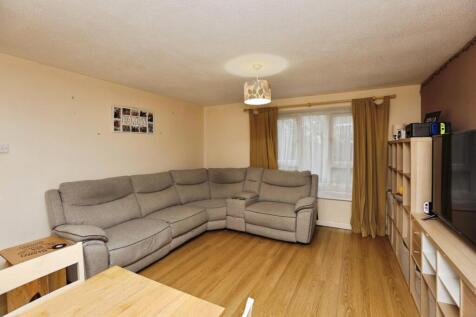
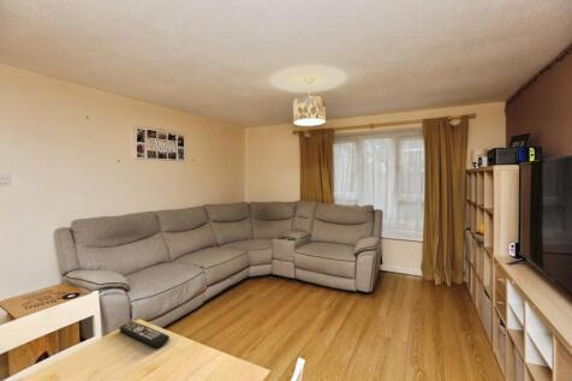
+ remote control (143, 333)
